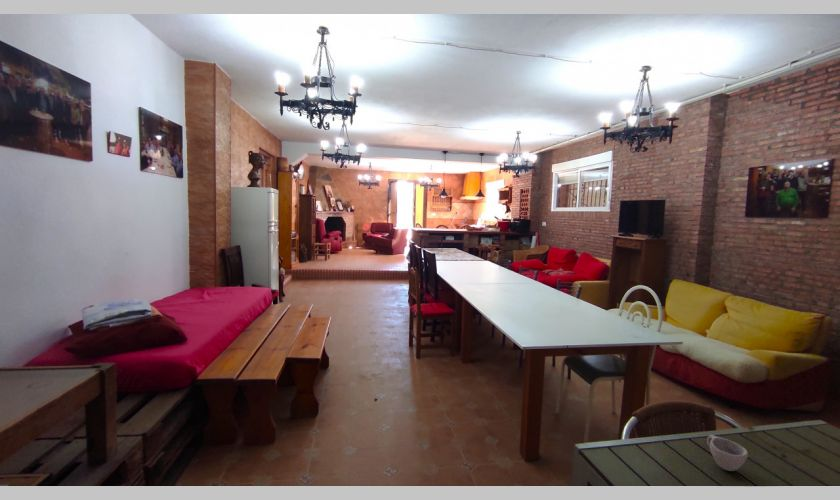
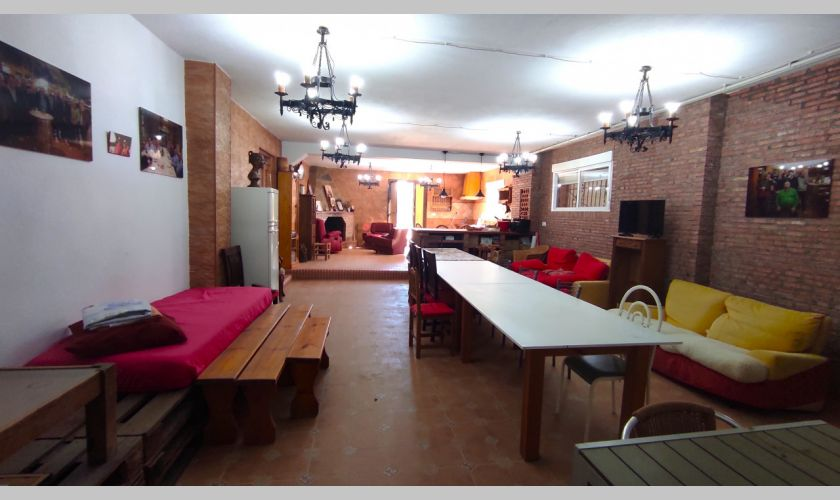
- cup (722, 453)
